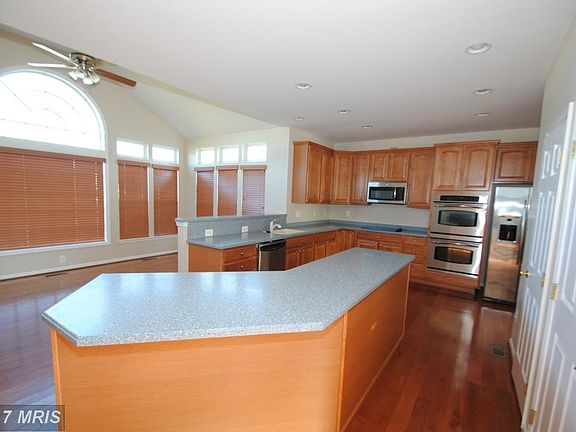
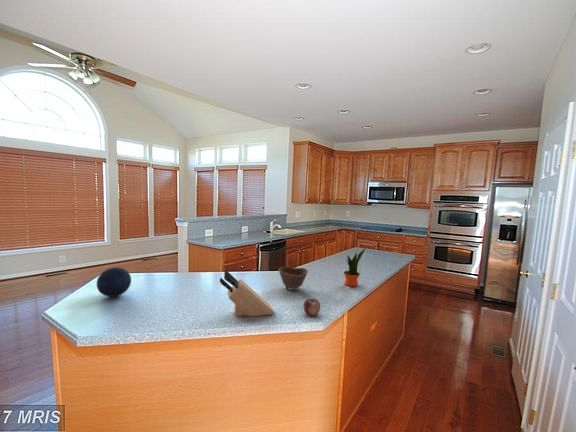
+ potted plant (354, 265)
+ knife block (247, 291)
+ apple (311, 305)
+ bowl (292, 279)
+ decorative orb (114, 281)
